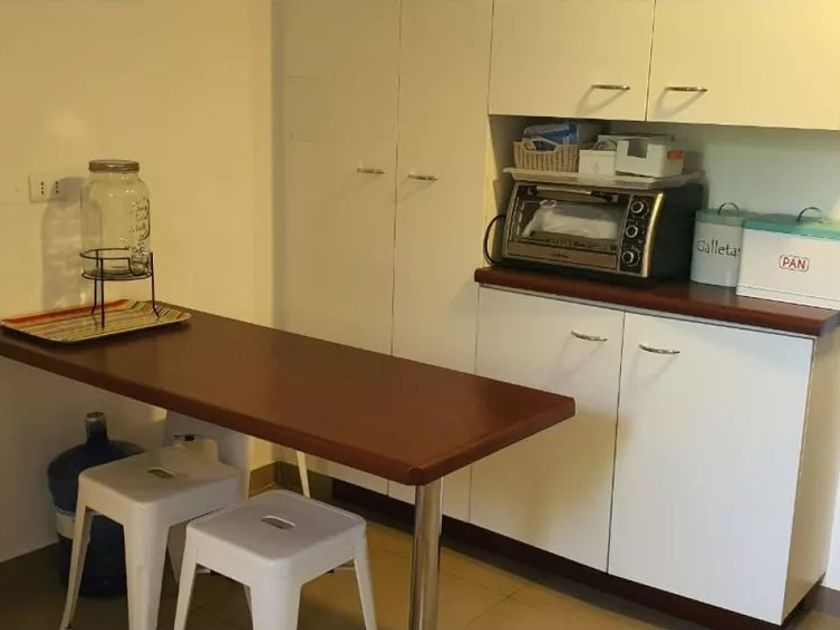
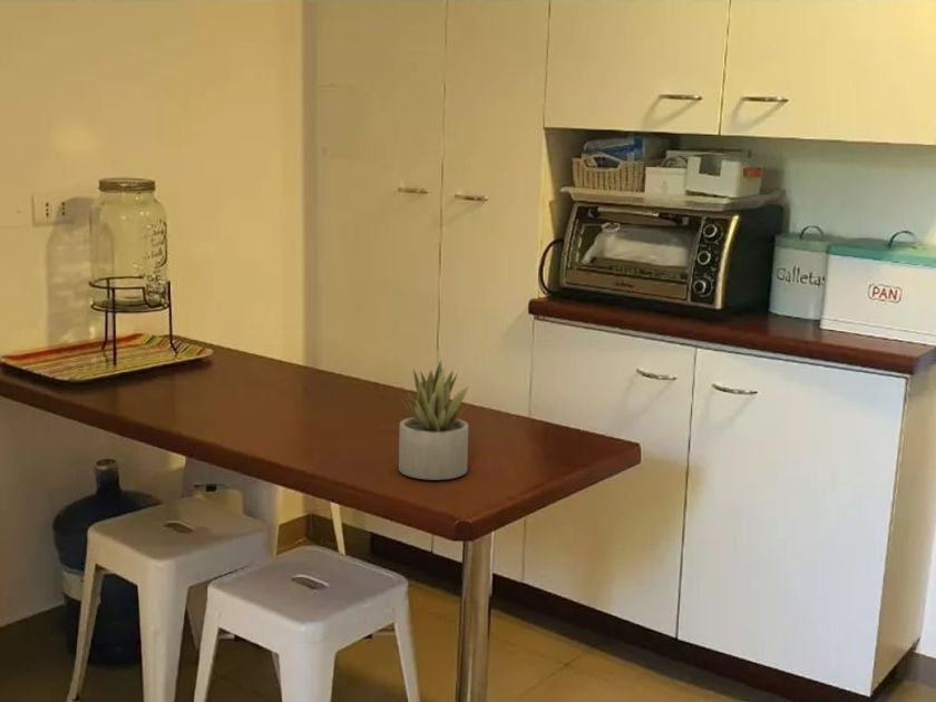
+ succulent plant (433, 416)
